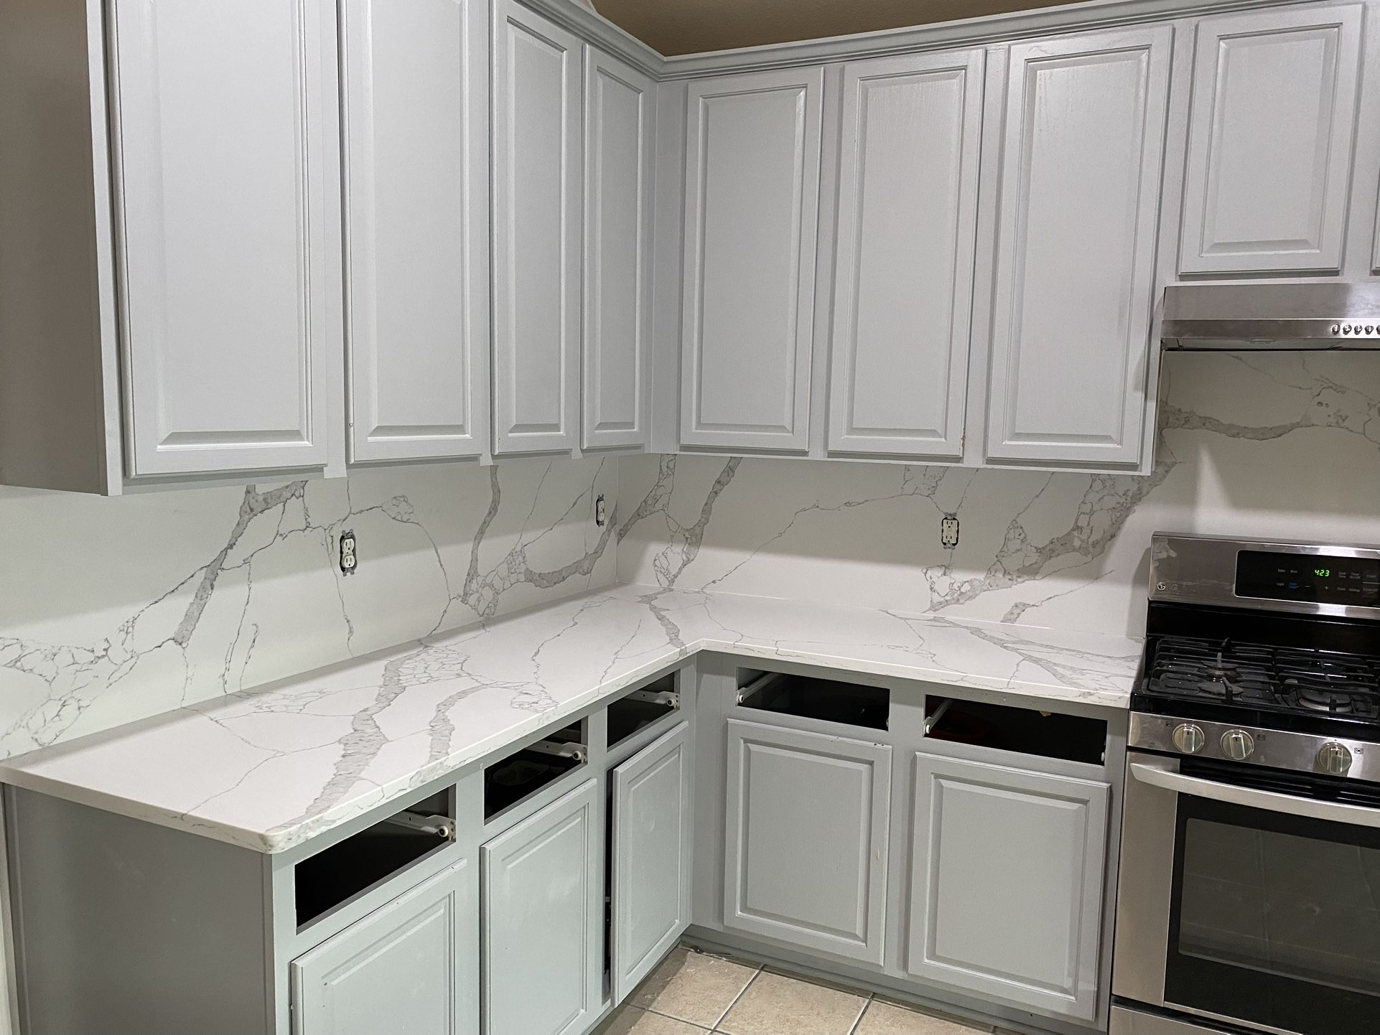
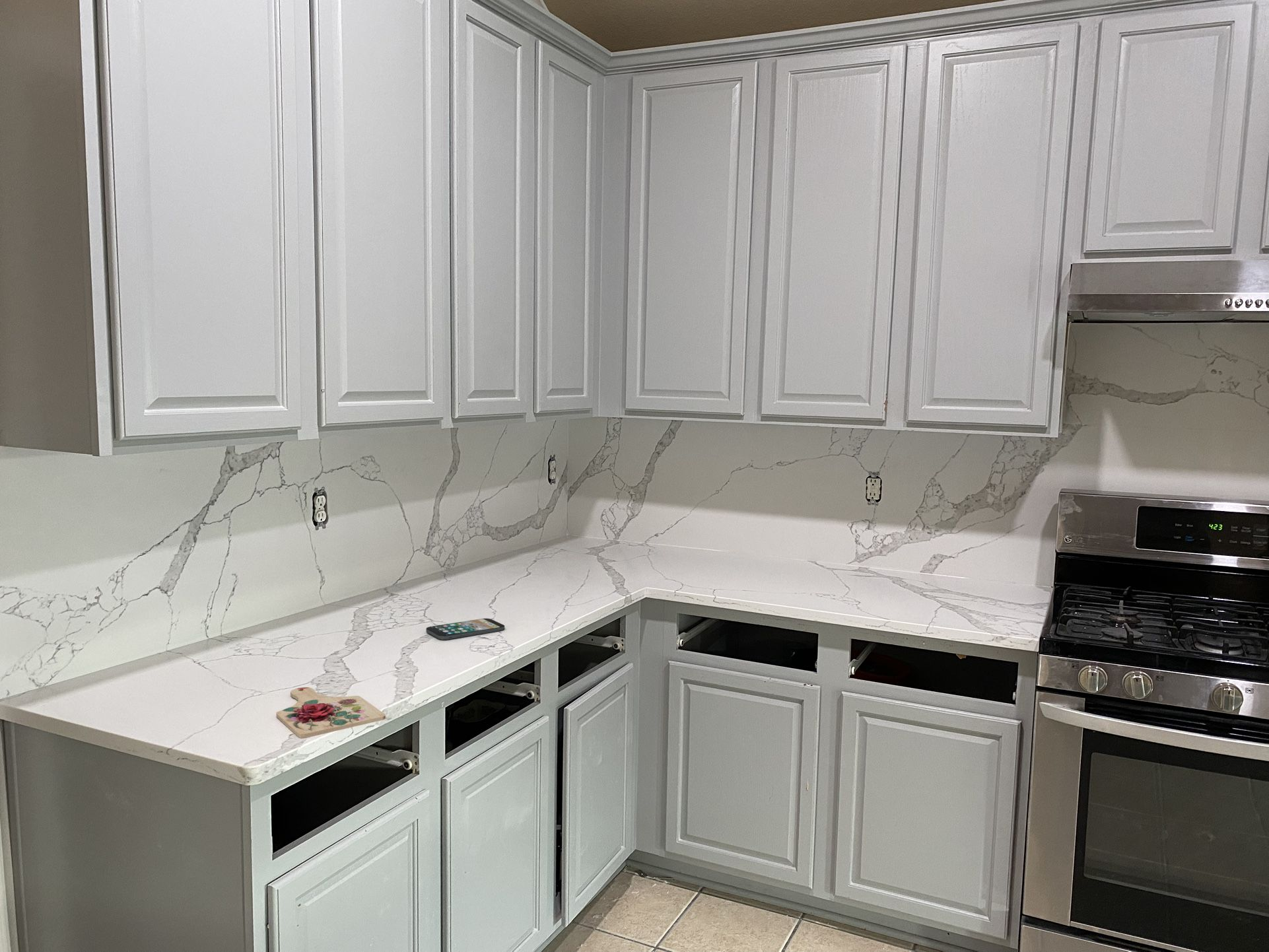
+ cutting board (320, 702)
+ smartphone (465, 629)
